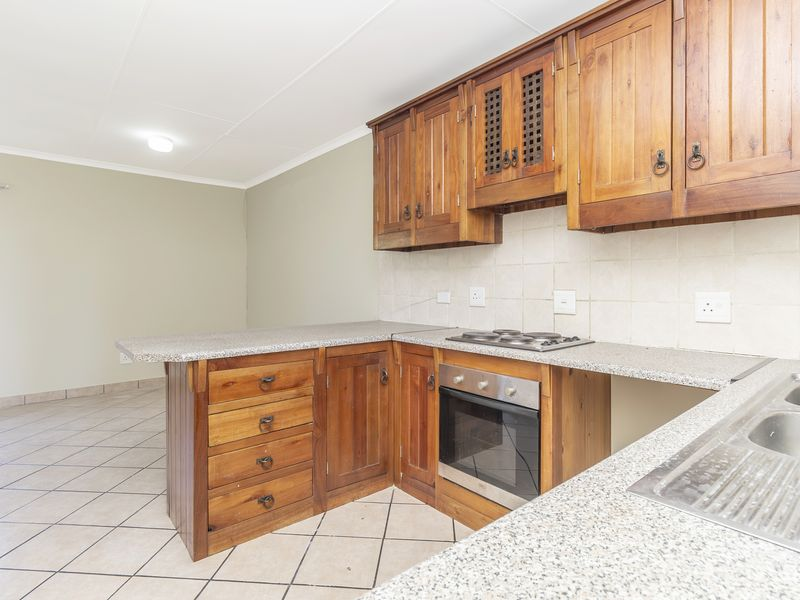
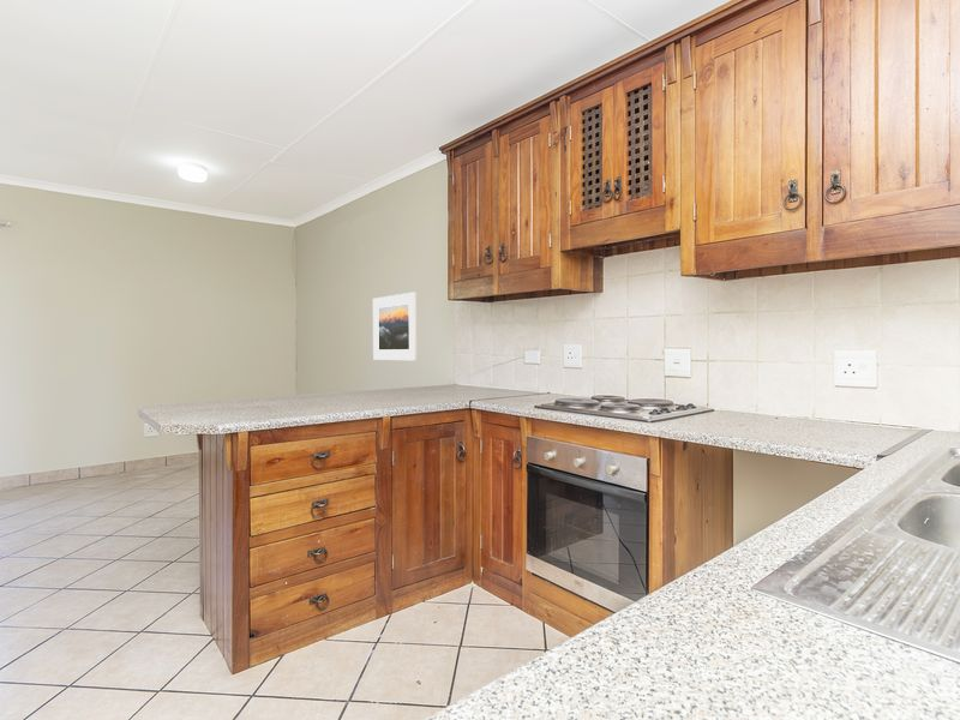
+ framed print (394, 328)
